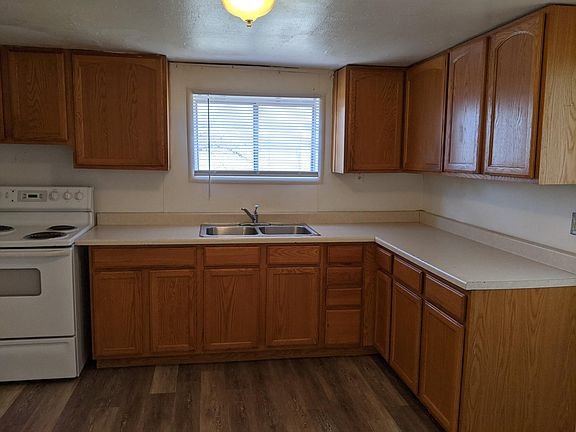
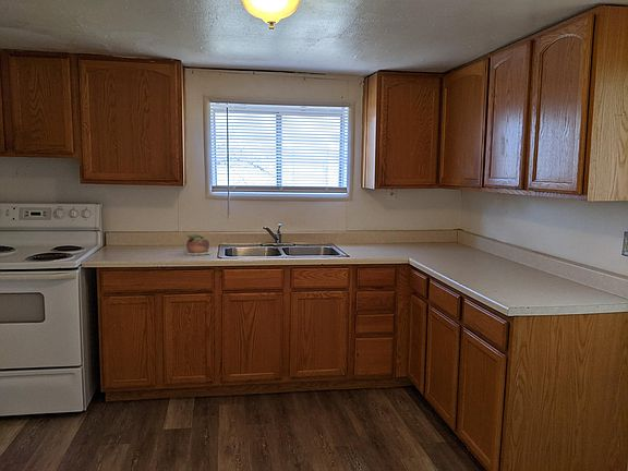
+ succulent plant (197, 243)
